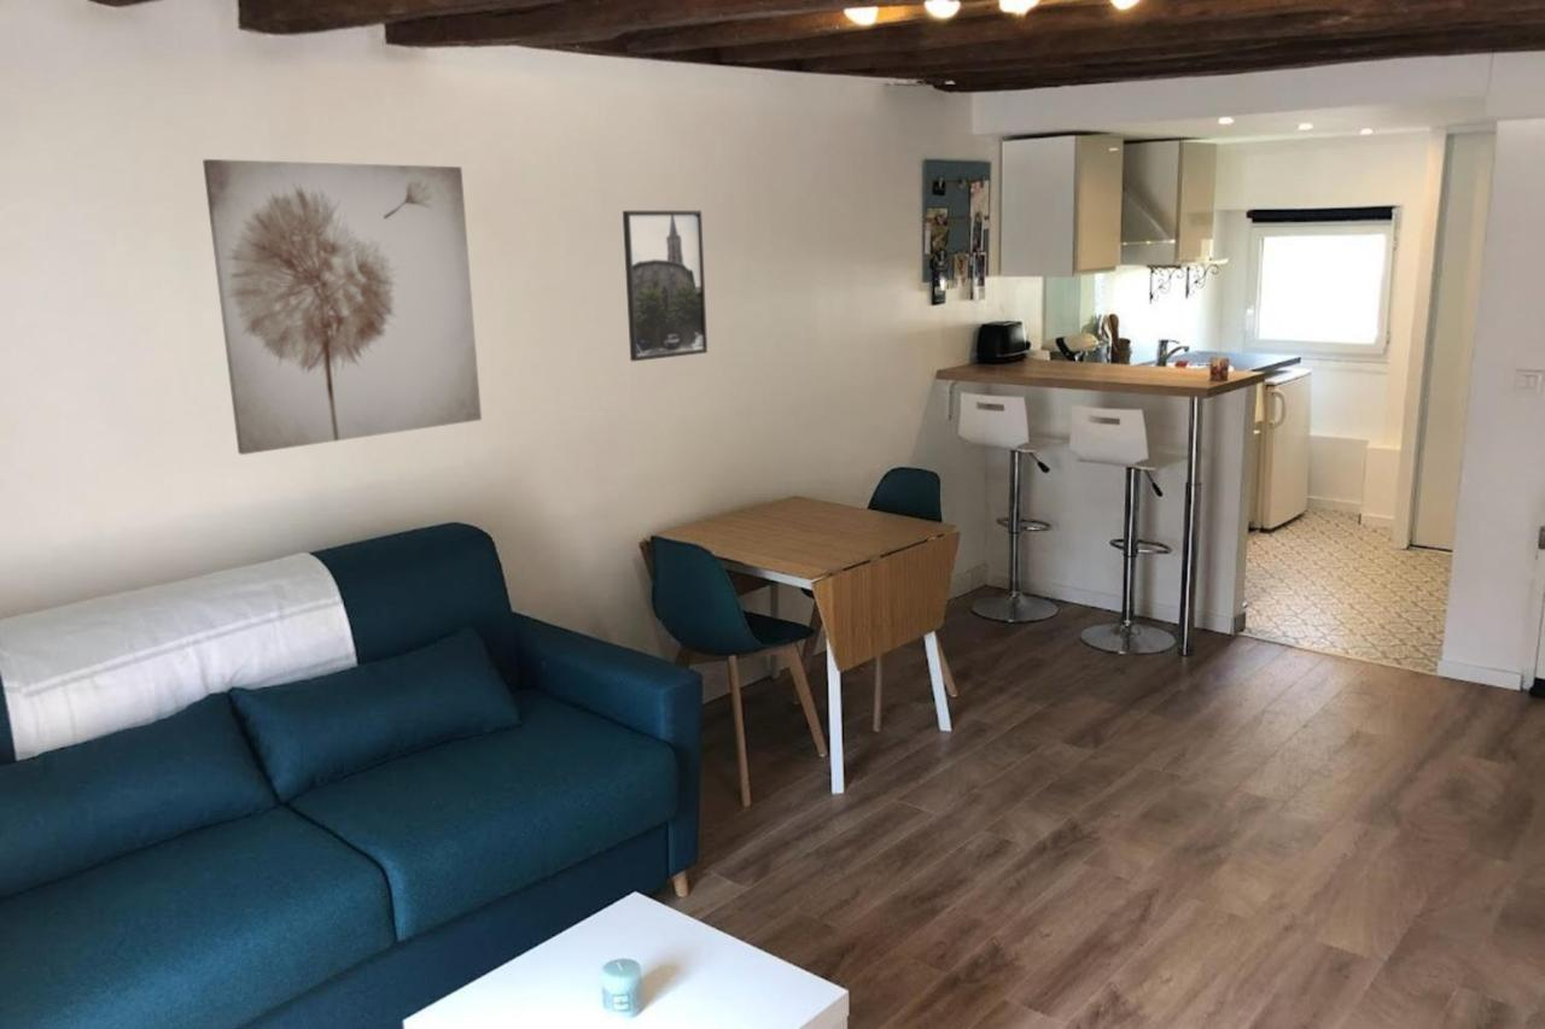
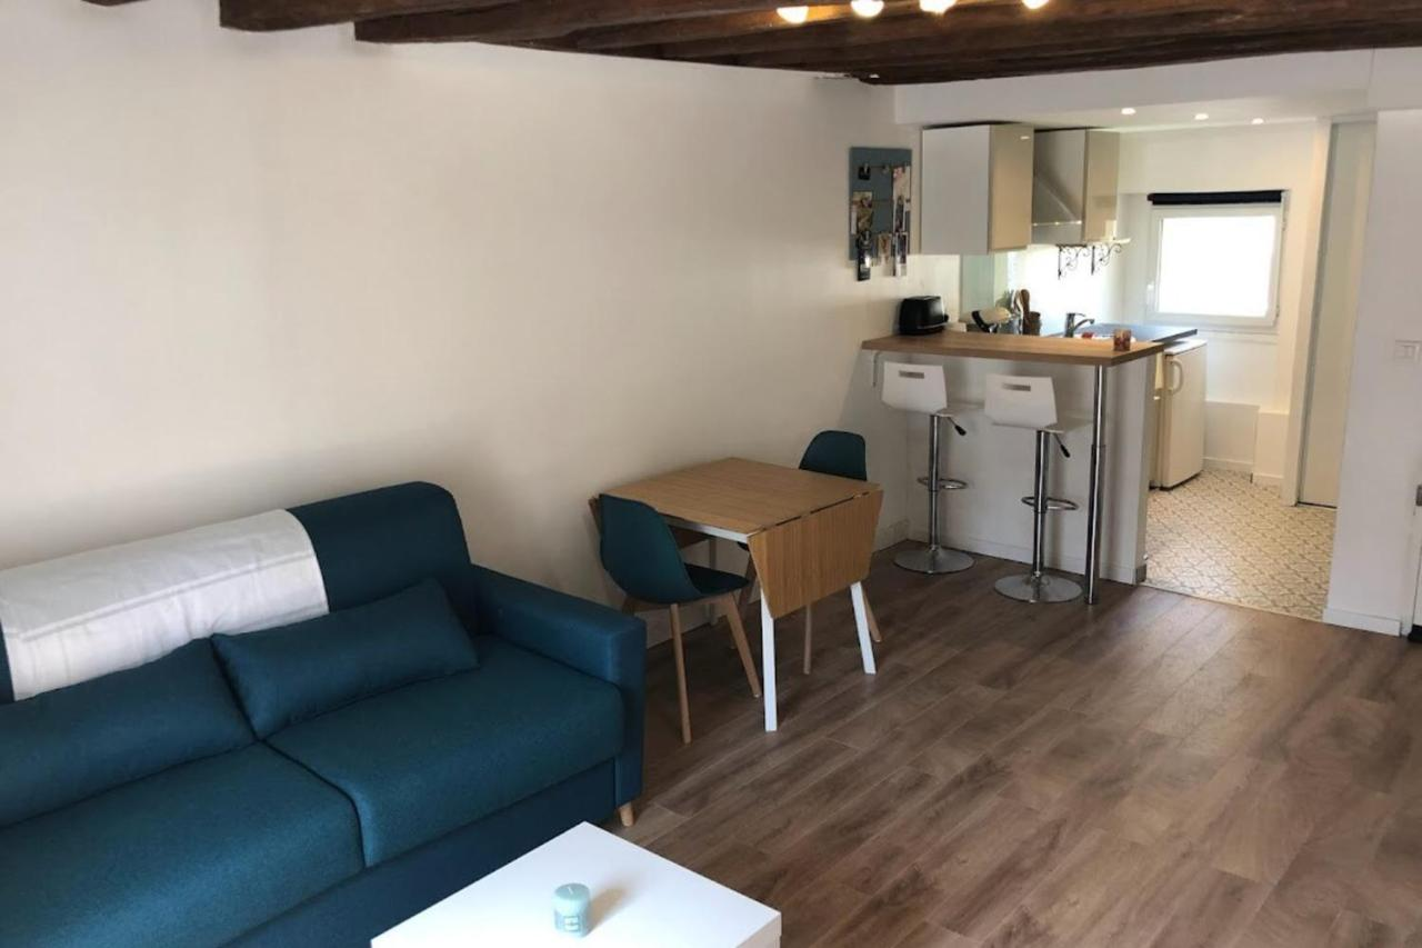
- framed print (666, 283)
- wall art (355, 303)
